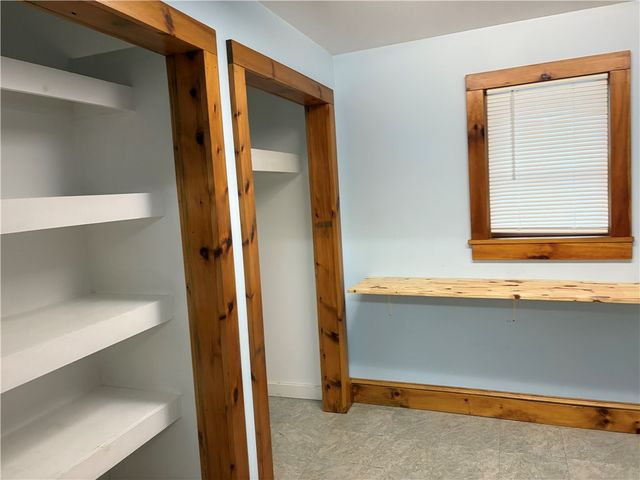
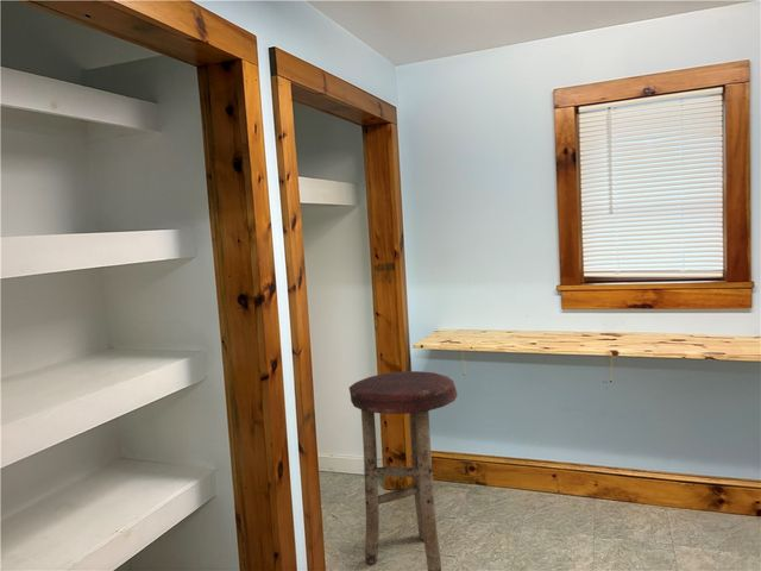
+ stool (407, 470)
